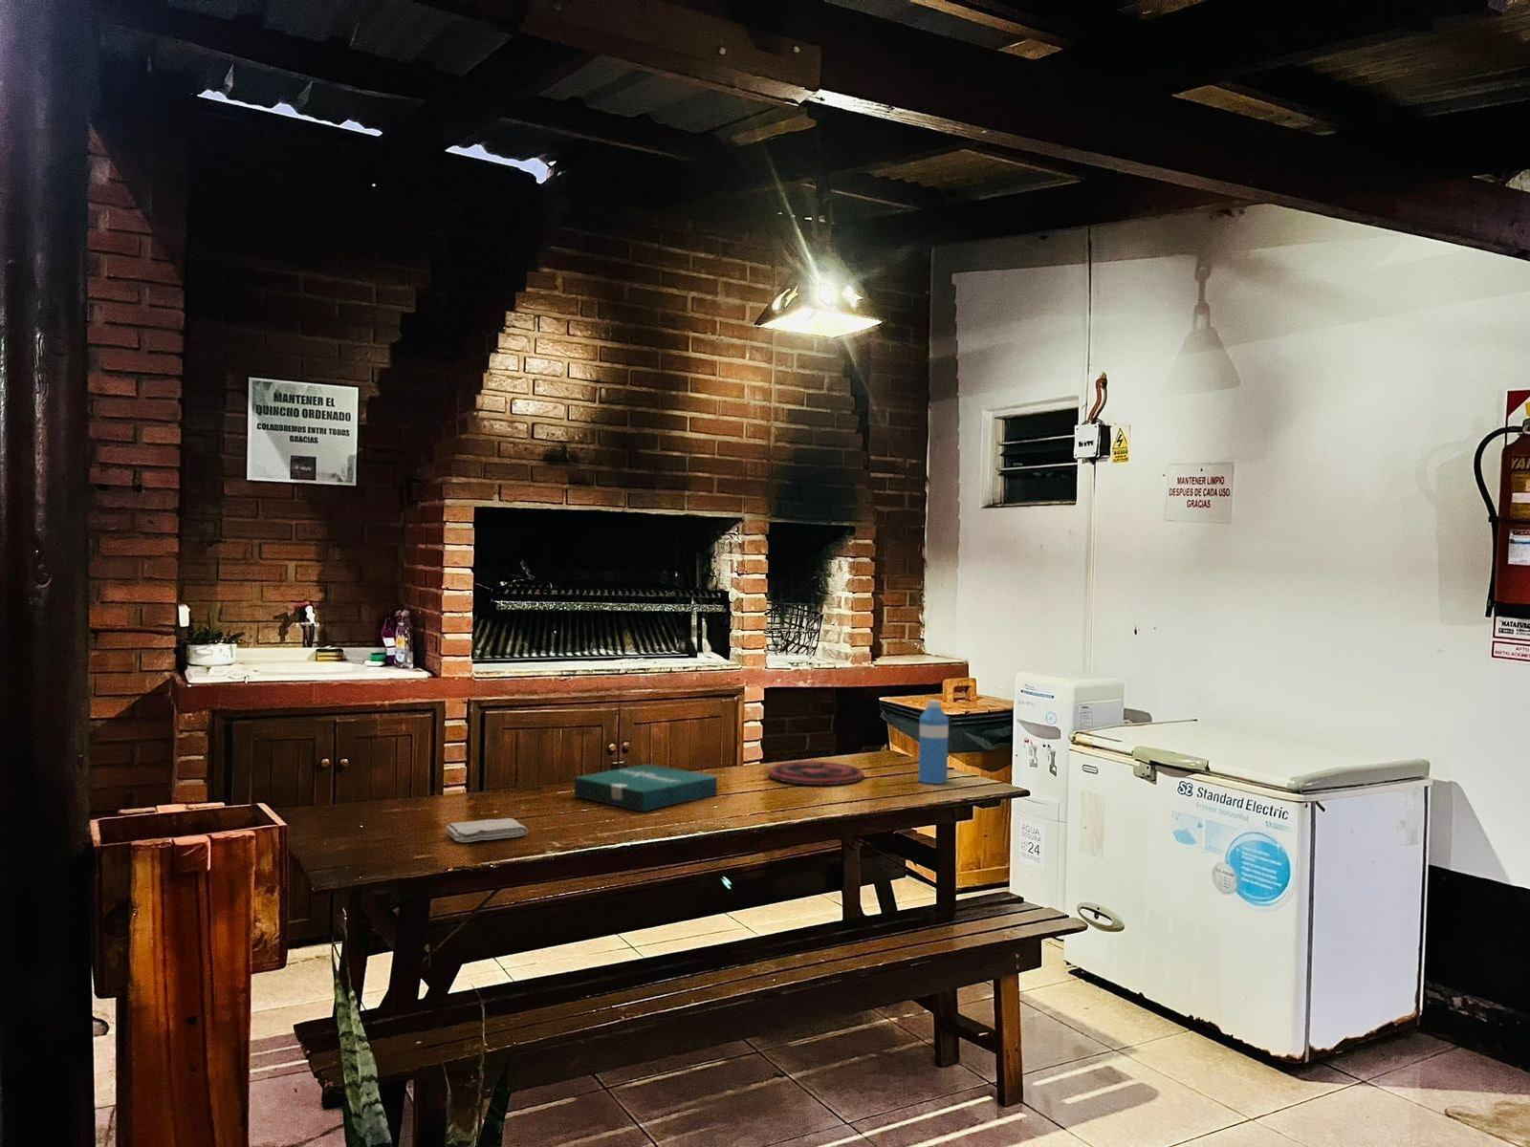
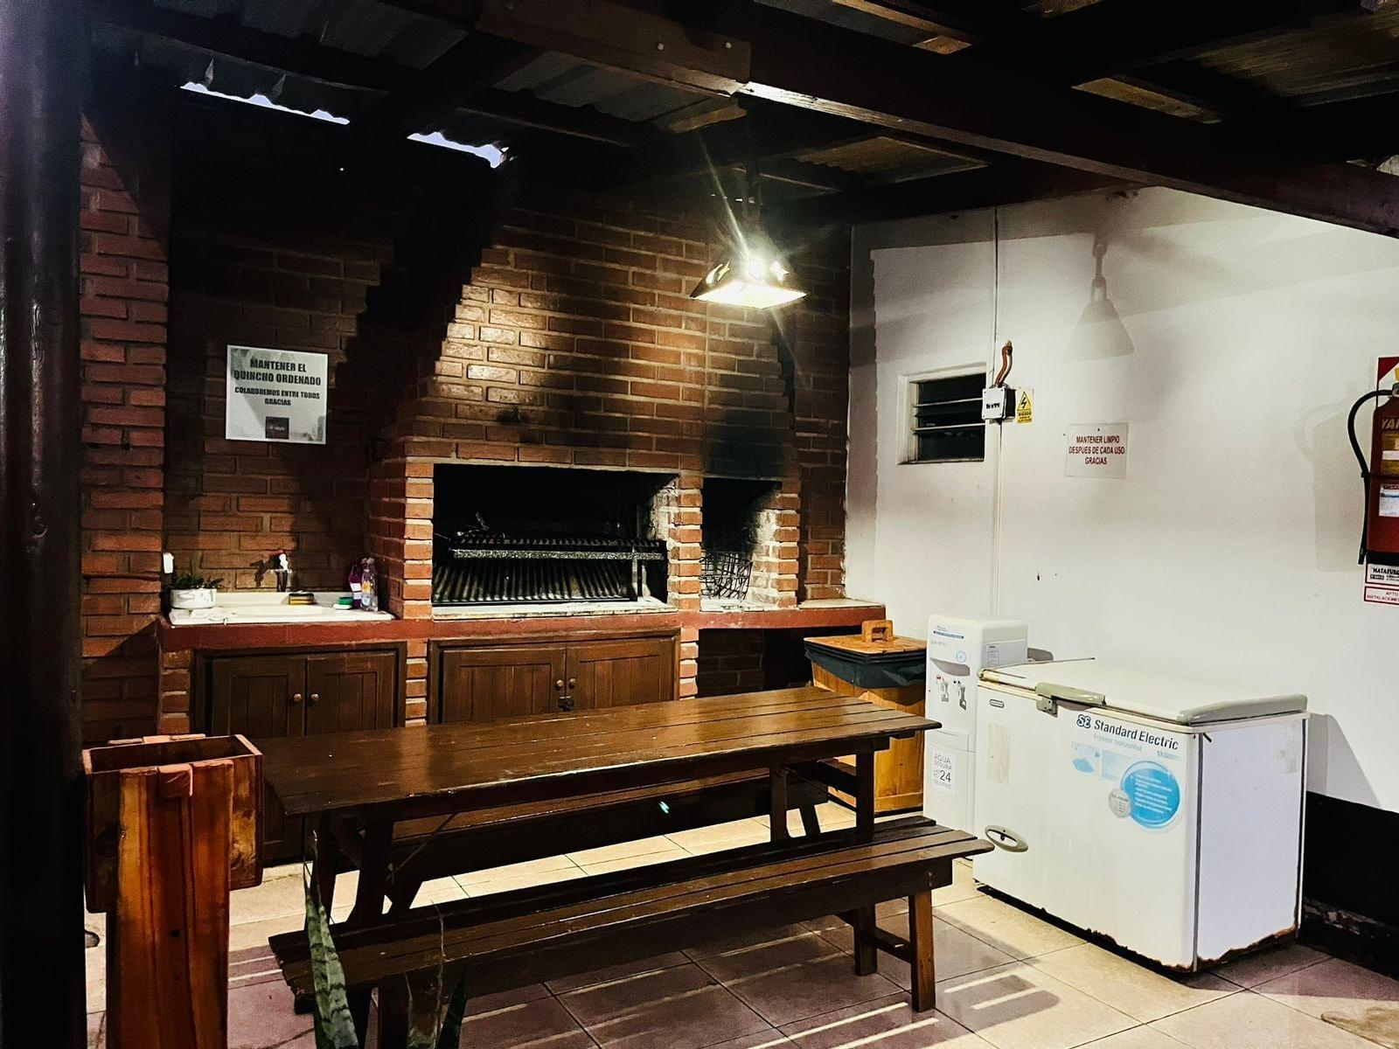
- plate (816, 771)
- pizza box (646, 786)
- washcloth (486, 829)
- water bottle (934, 740)
